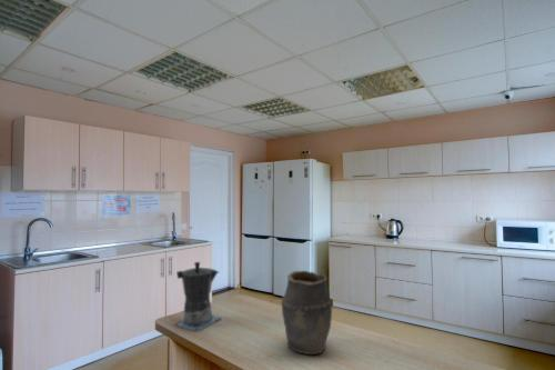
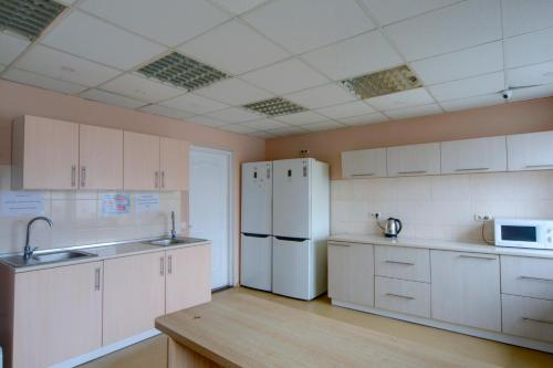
- coffee maker (196, 291)
- vase (306, 310)
